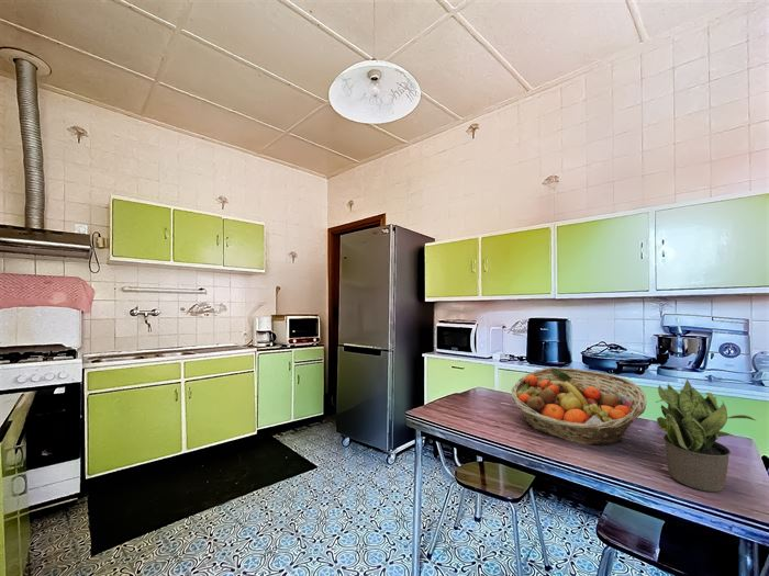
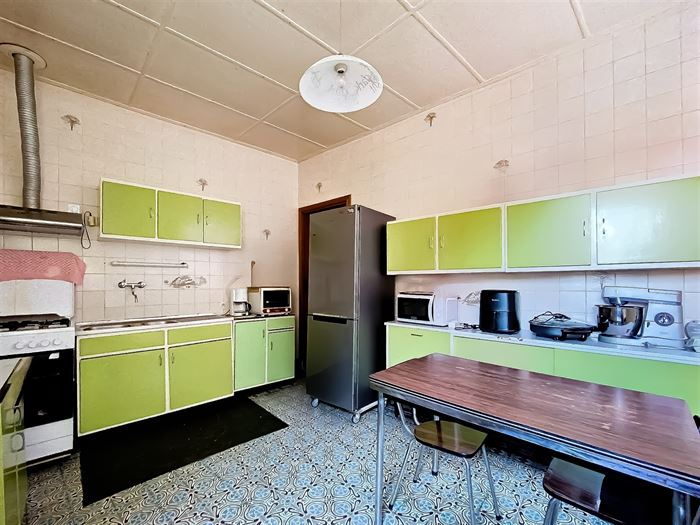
- potted plant (701, 428)
- fruit basket (572, 402)
